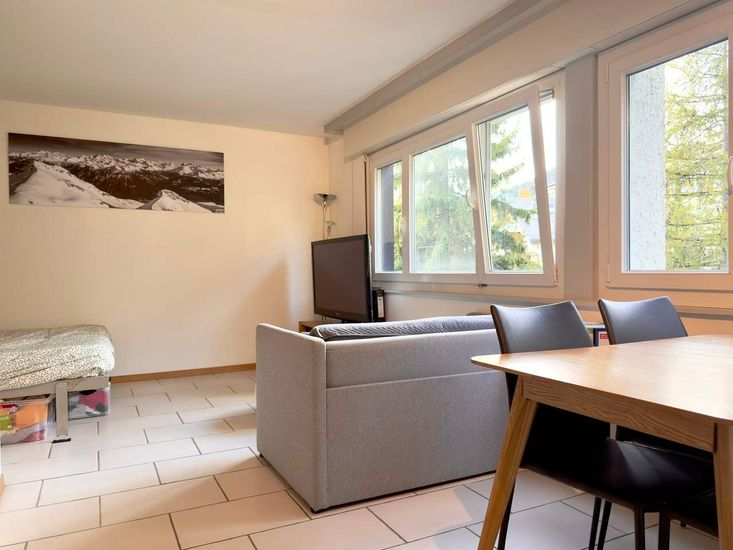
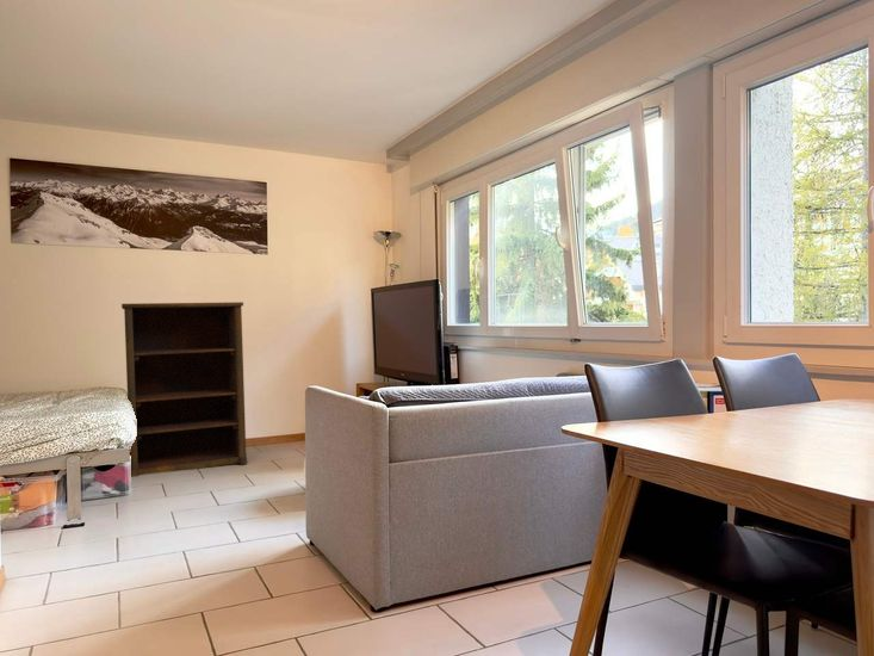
+ shelving unit (185, 383)
